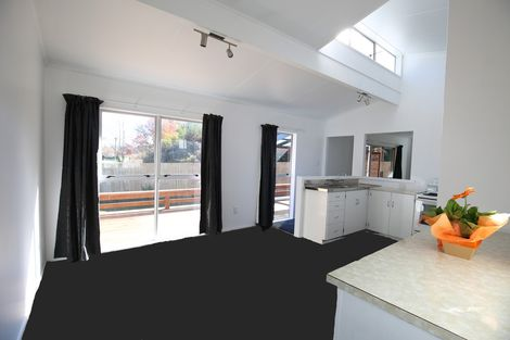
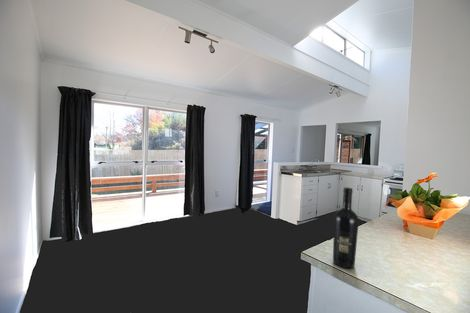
+ wine bottle (345, 225)
